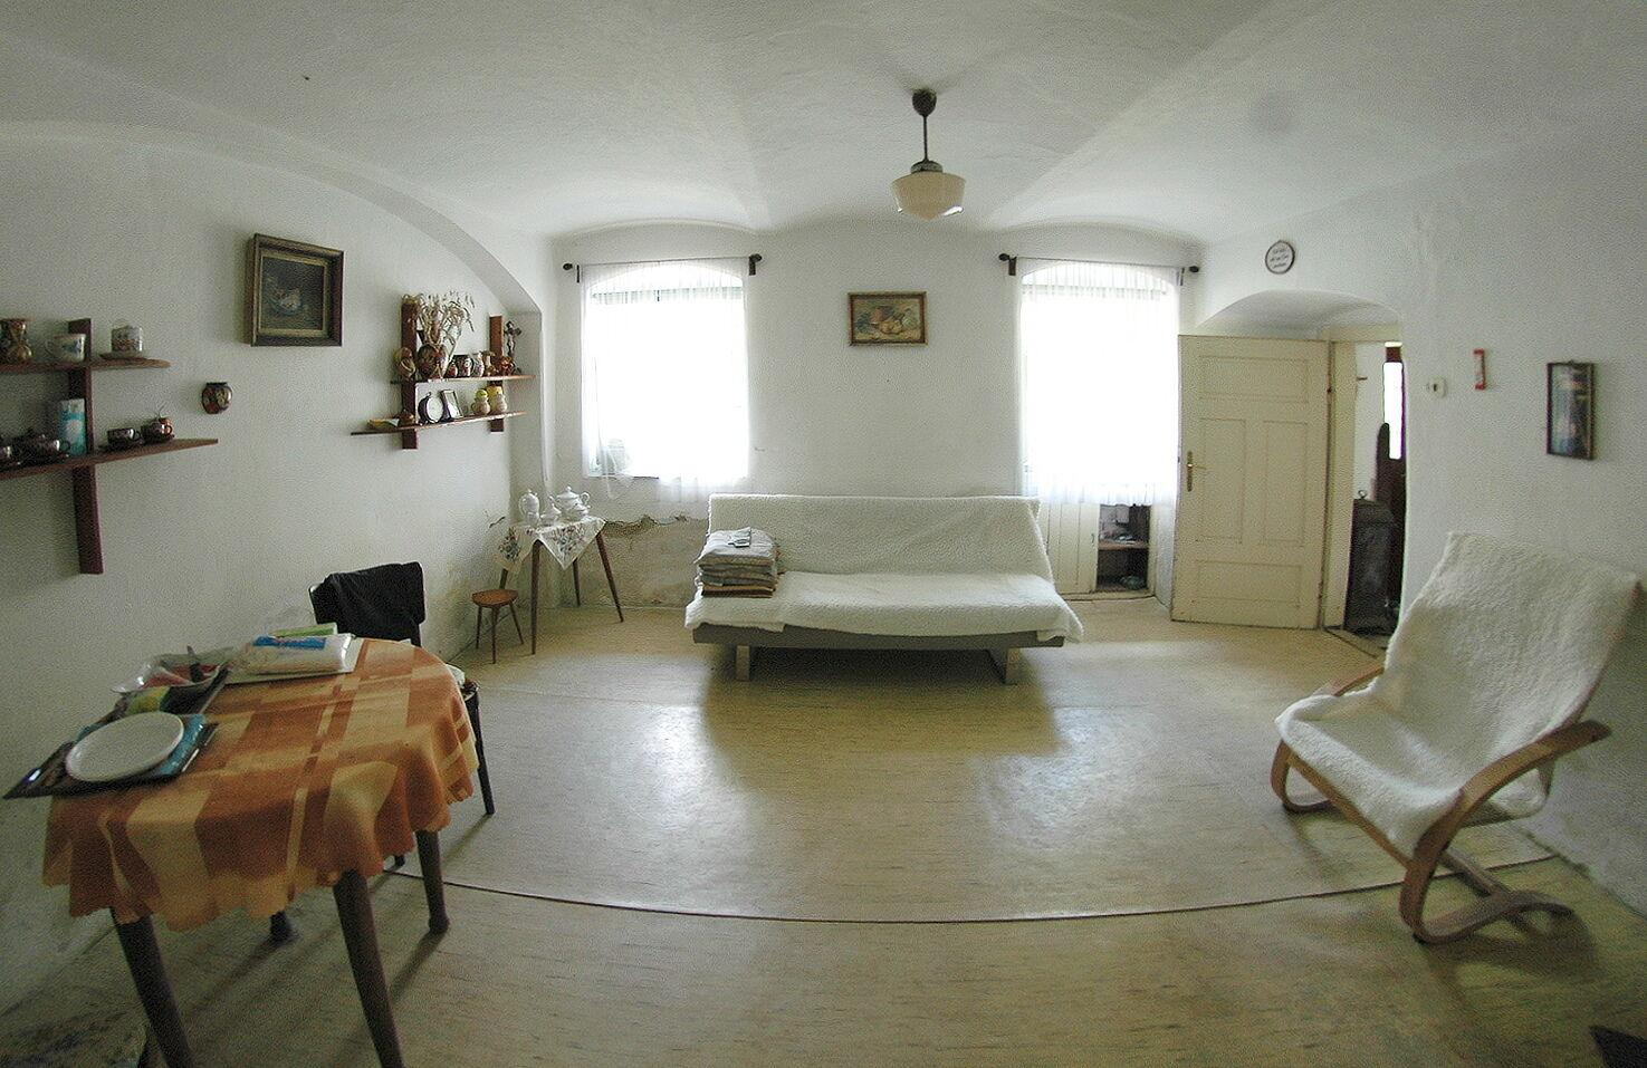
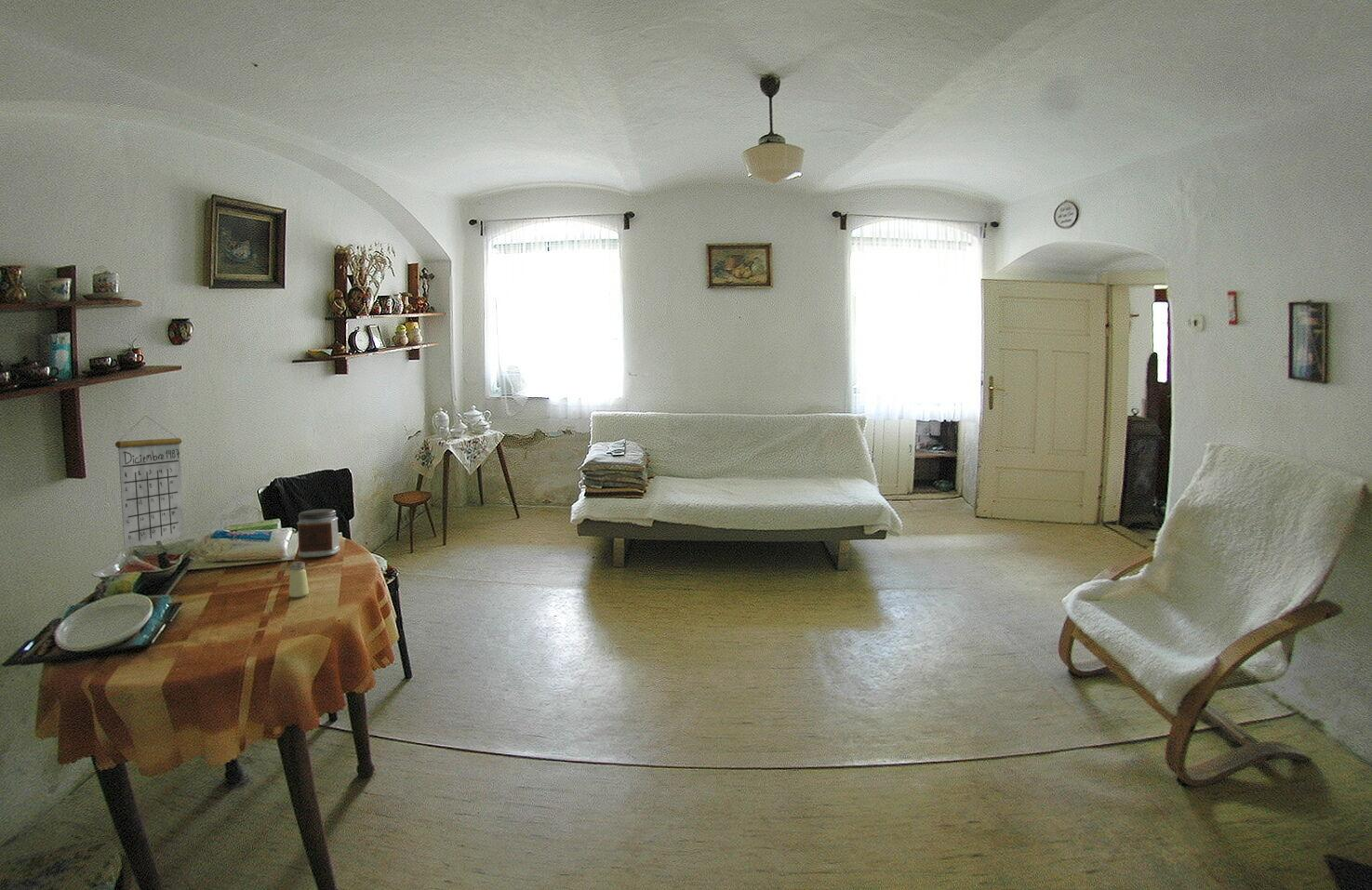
+ calendar (152, 478)
+ jar (318, 532)
+ saltshaker (298, 578)
